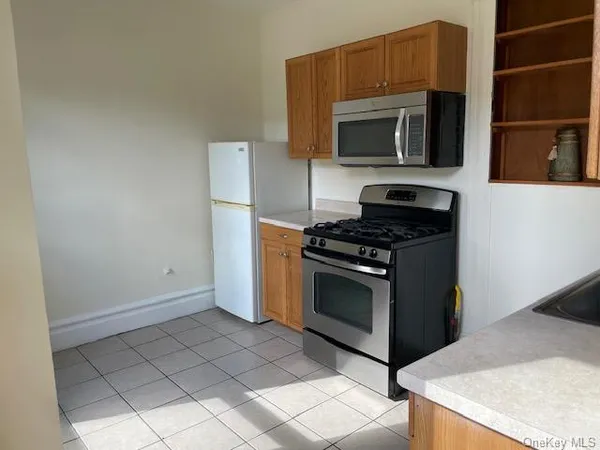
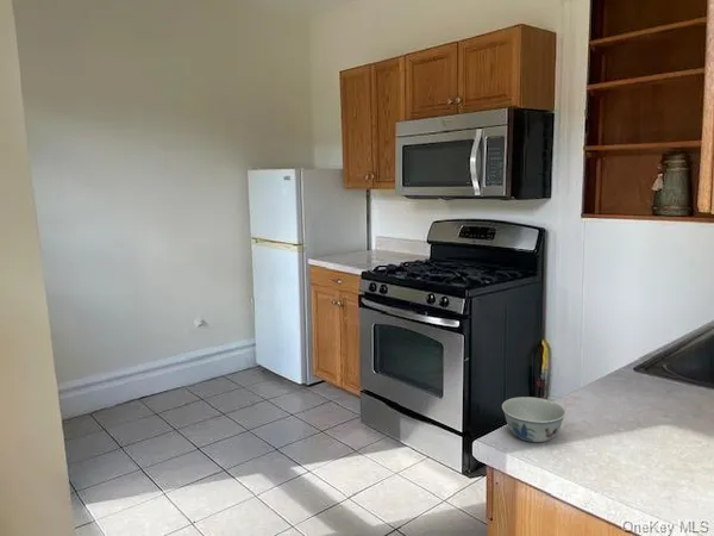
+ bowl (532, 422)
